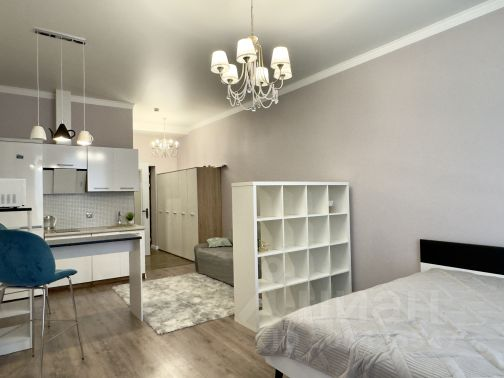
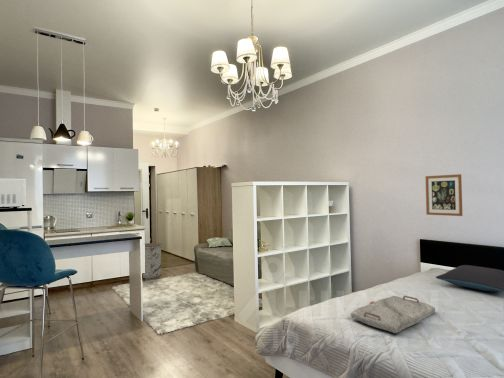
+ pillow (477, 277)
+ serving tray (388, 309)
+ trash can (150, 259)
+ wall art (443, 195)
